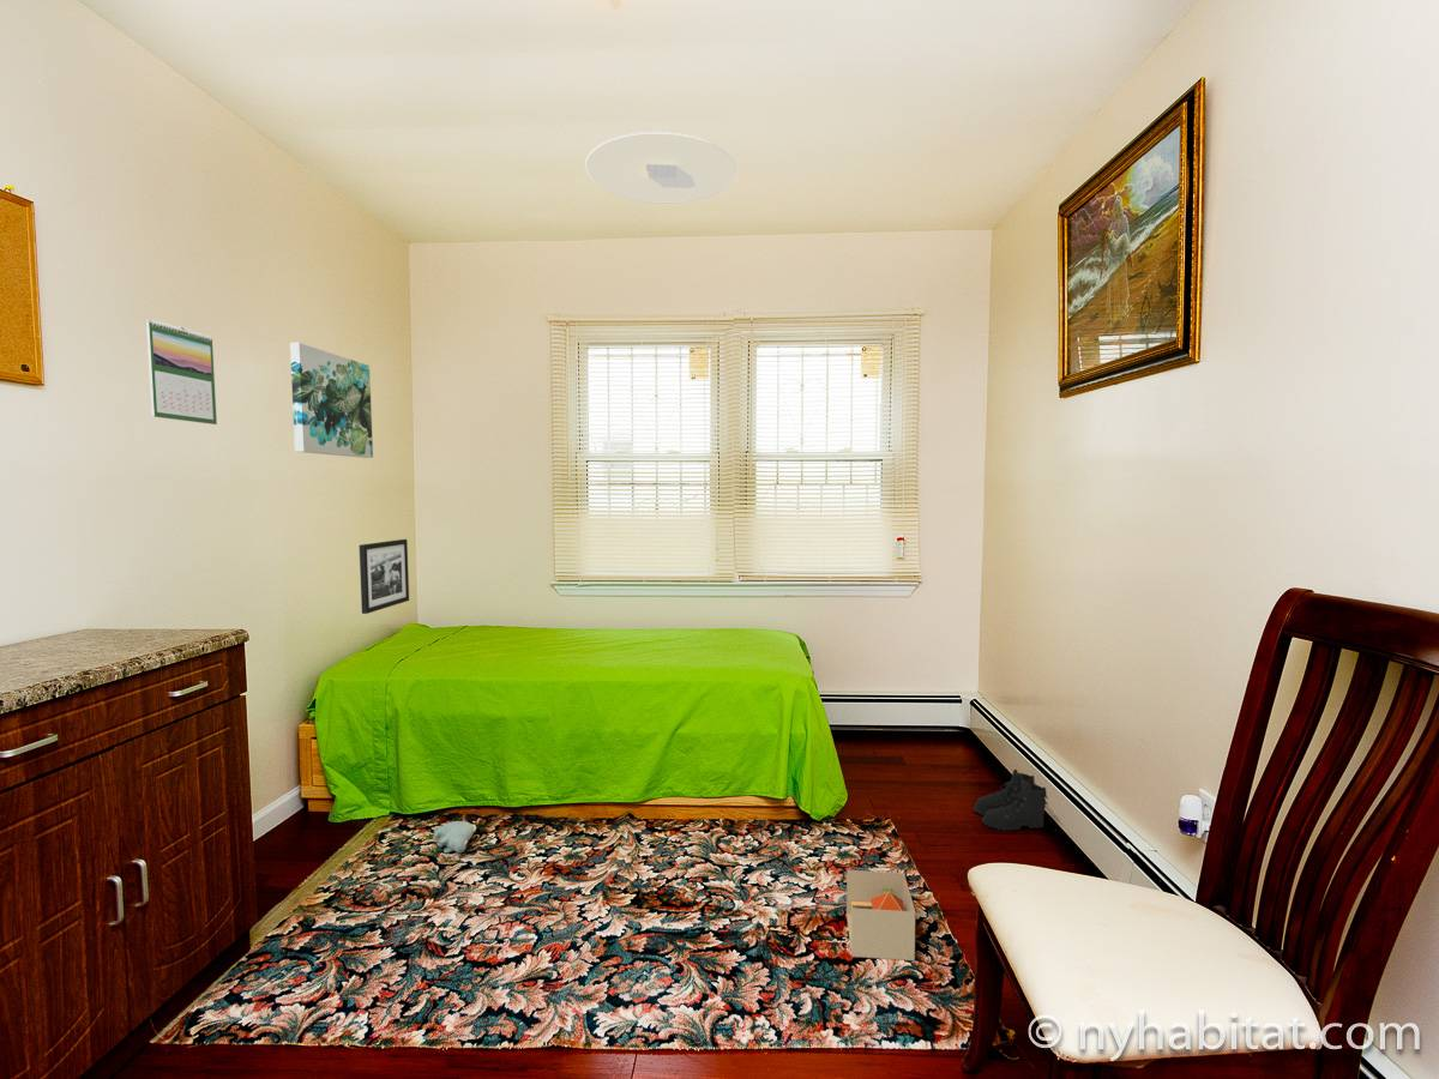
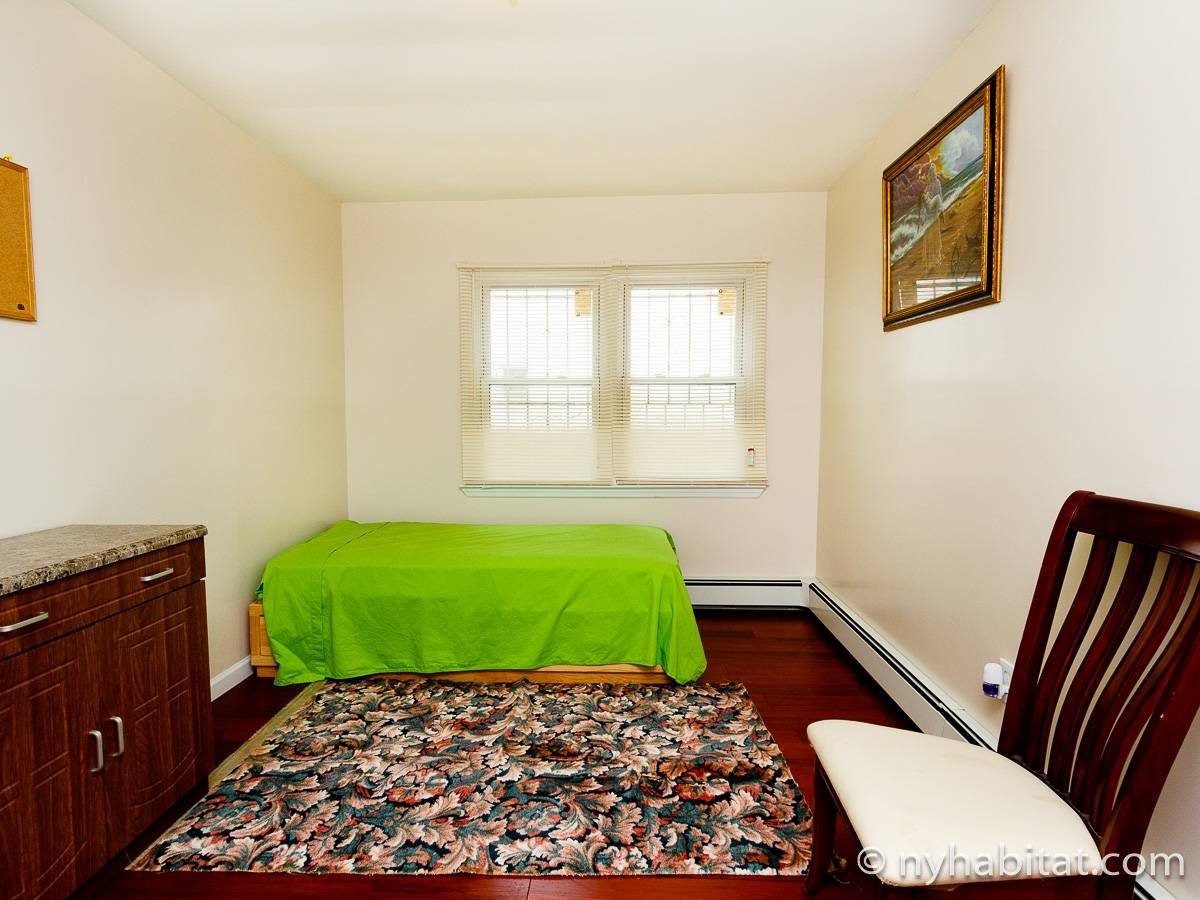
- plush toy (456, 833)
- cardboard box (889, 898)
- ceiling light (661, 163)
- boots (1010, 796)
- wall art (335, 405)
- picture frame (385, 574)
- calendar (183, 373)
